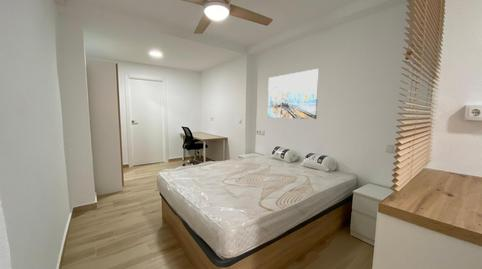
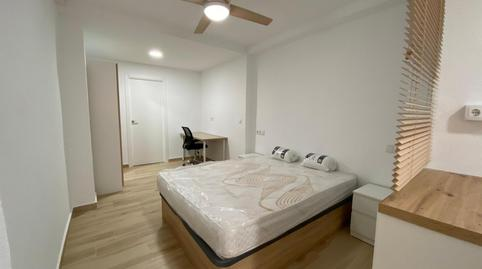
- wall art (290, 96)
